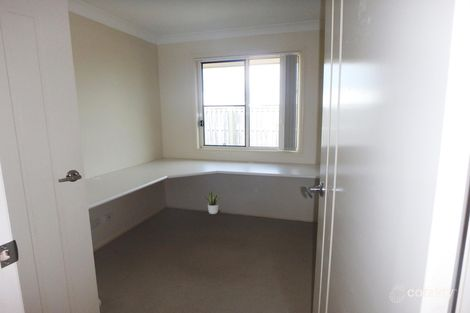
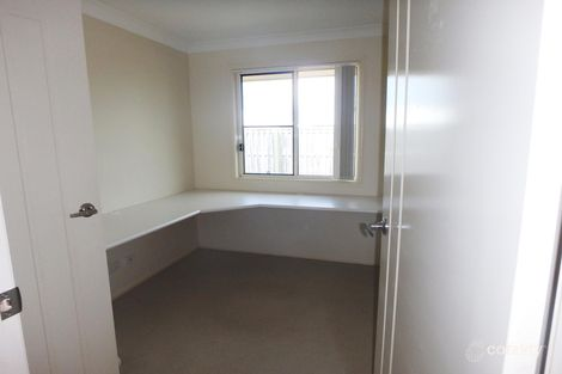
- potted plant (213, 201)
